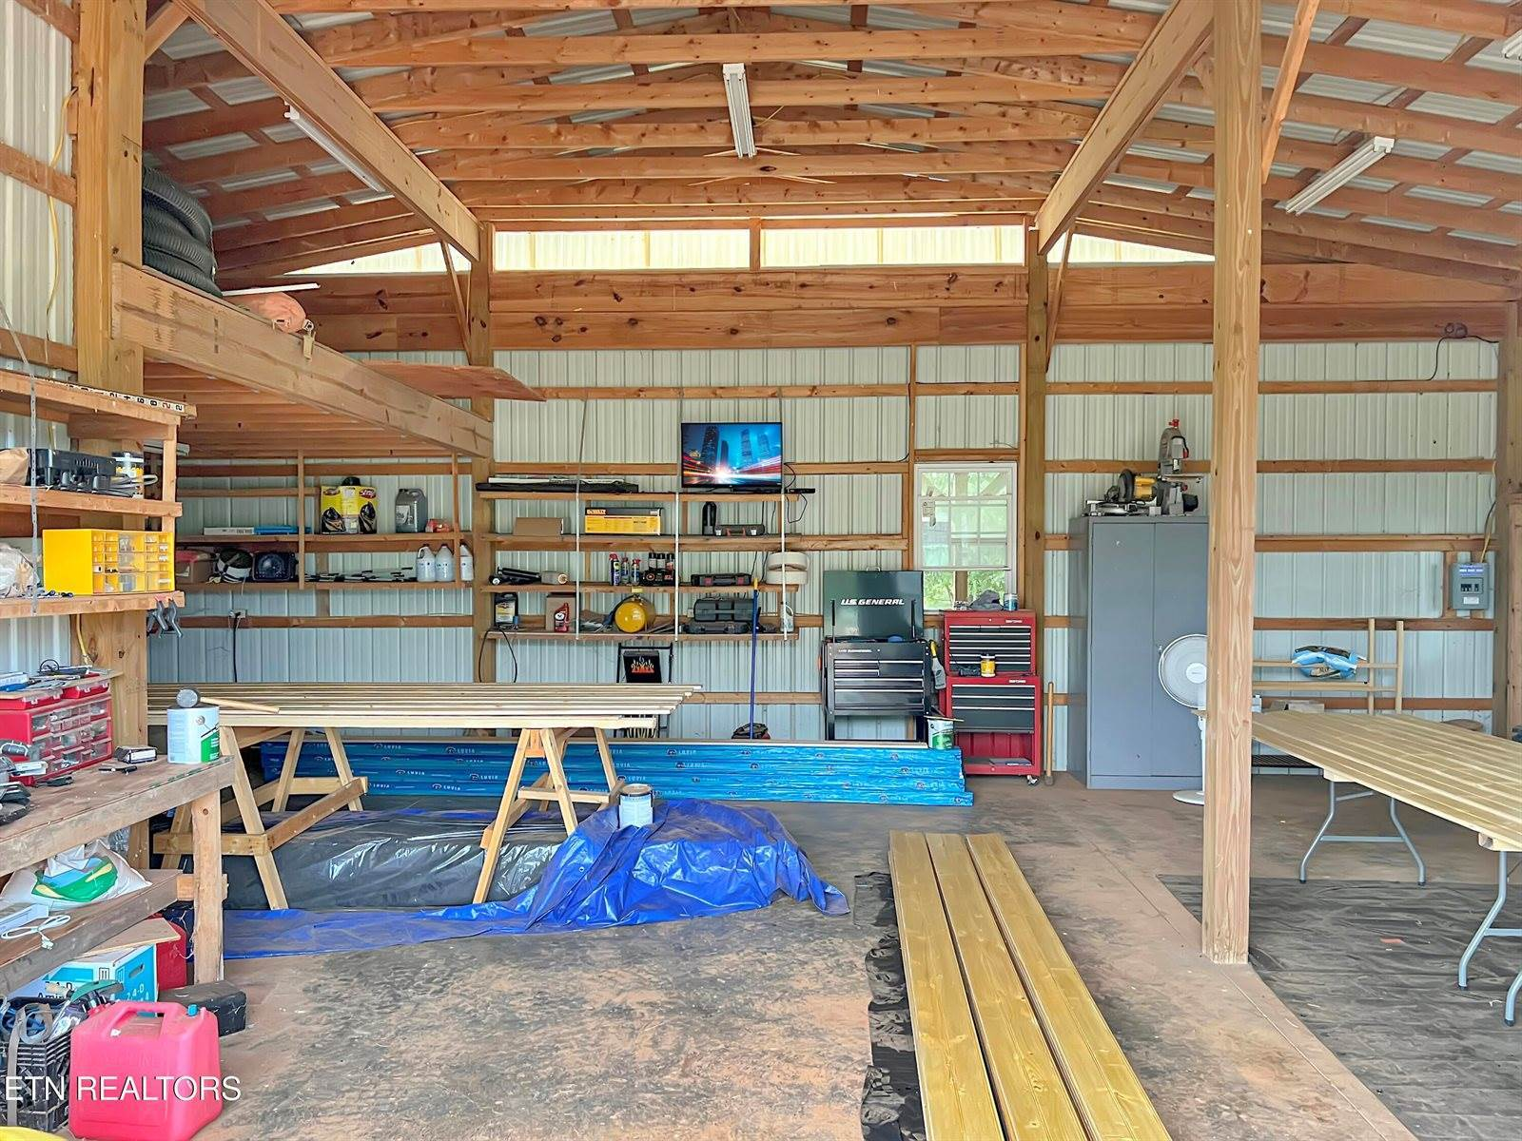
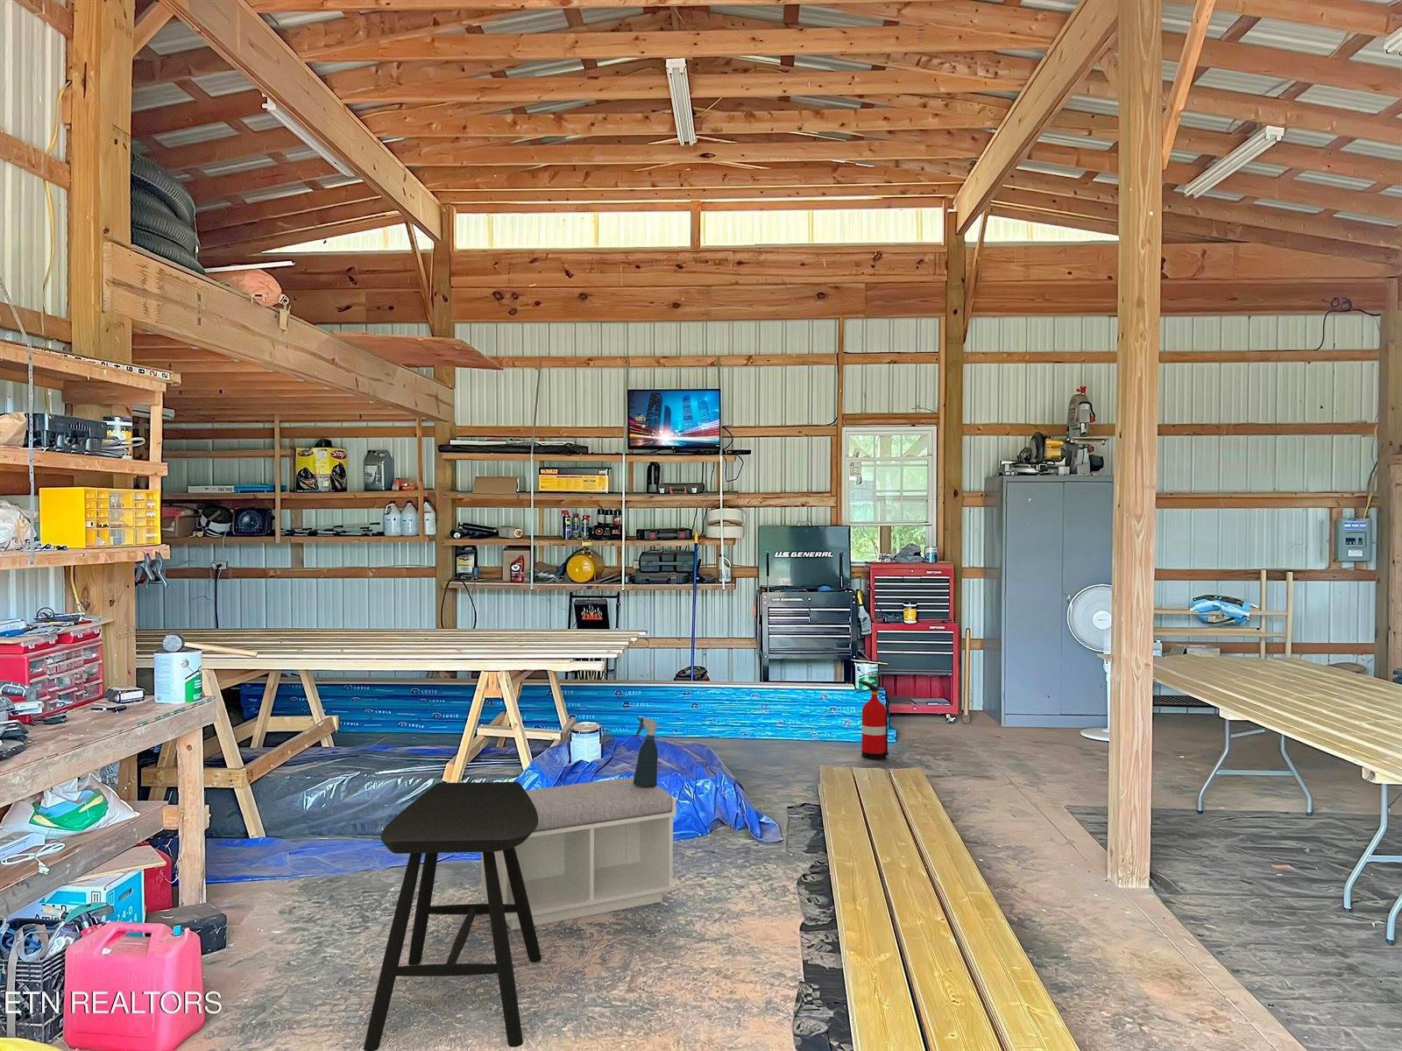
+ bench (577, 847)
+ fire extinguisher (873, 719)
+ spray bottle (644, 752)
+ stool (461, 905)
